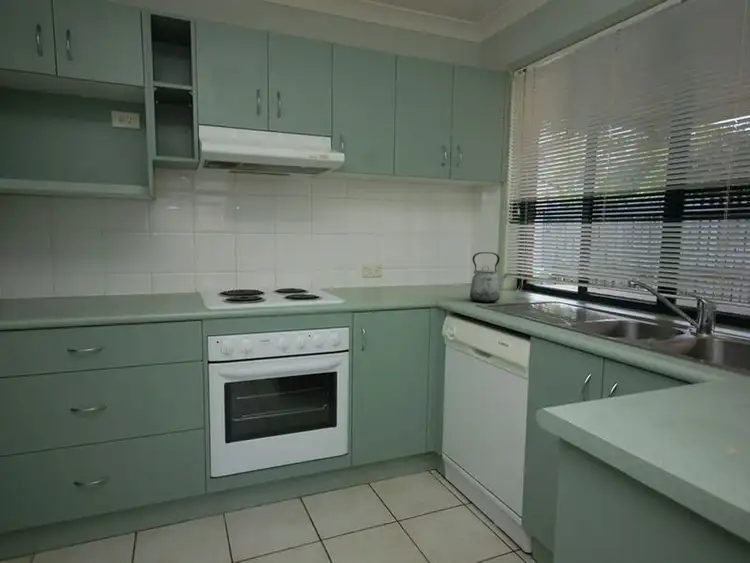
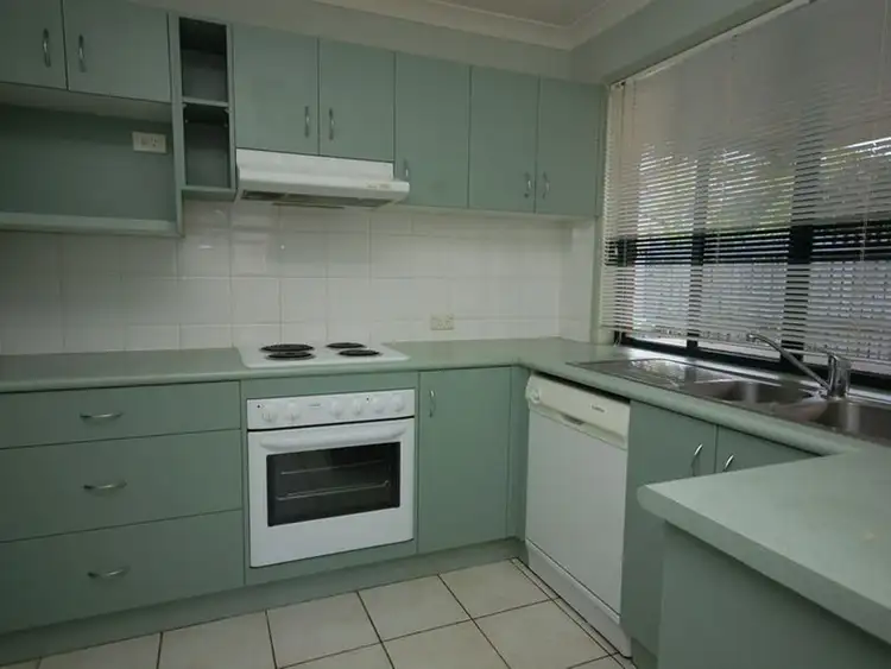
- kettle (490, 277)
